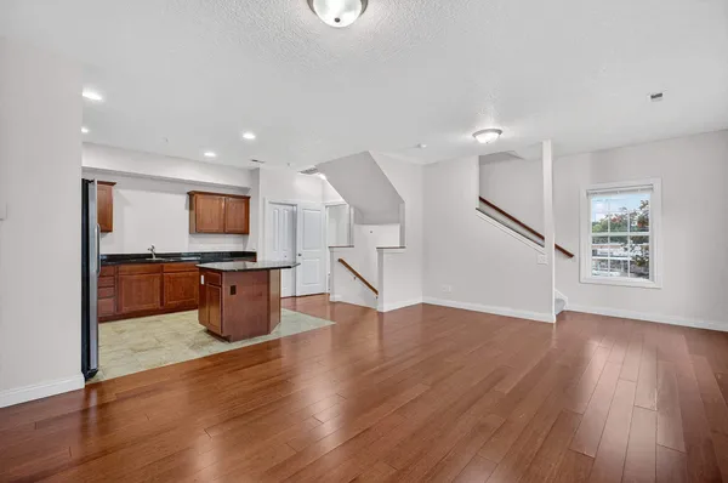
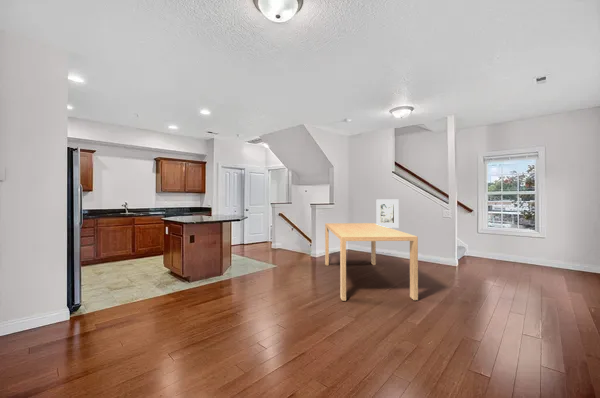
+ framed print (387, 213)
+ dining table (371, 253)
